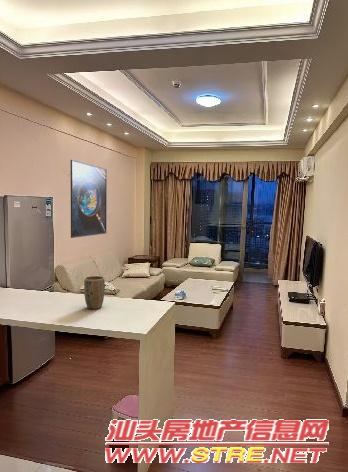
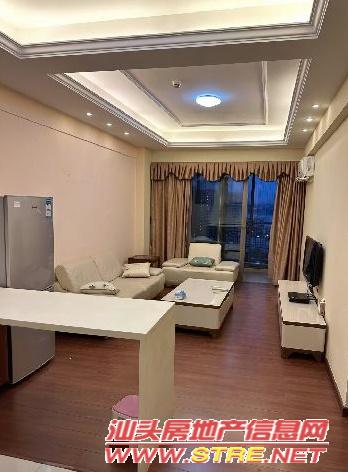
- plant pot (94, 292)
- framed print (90, 200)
